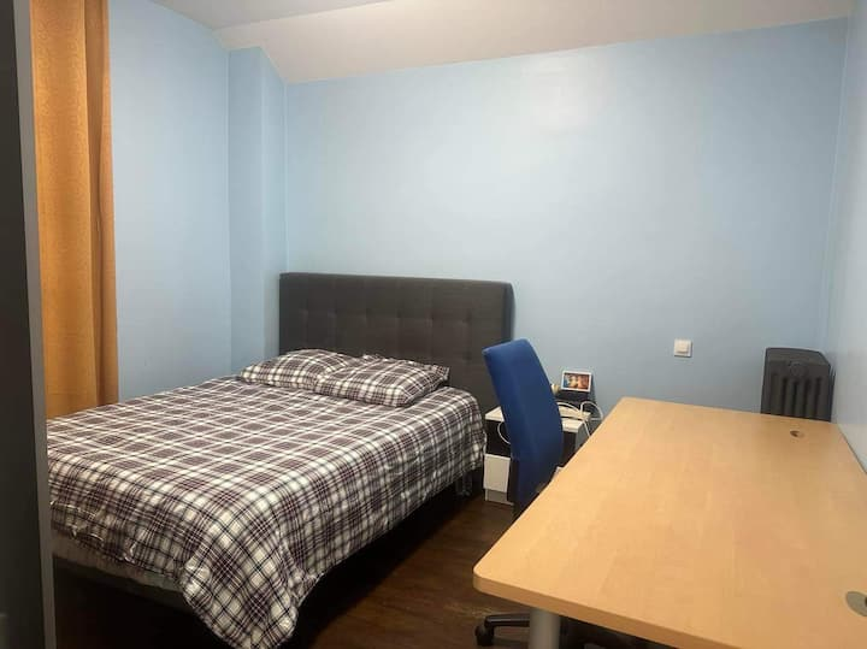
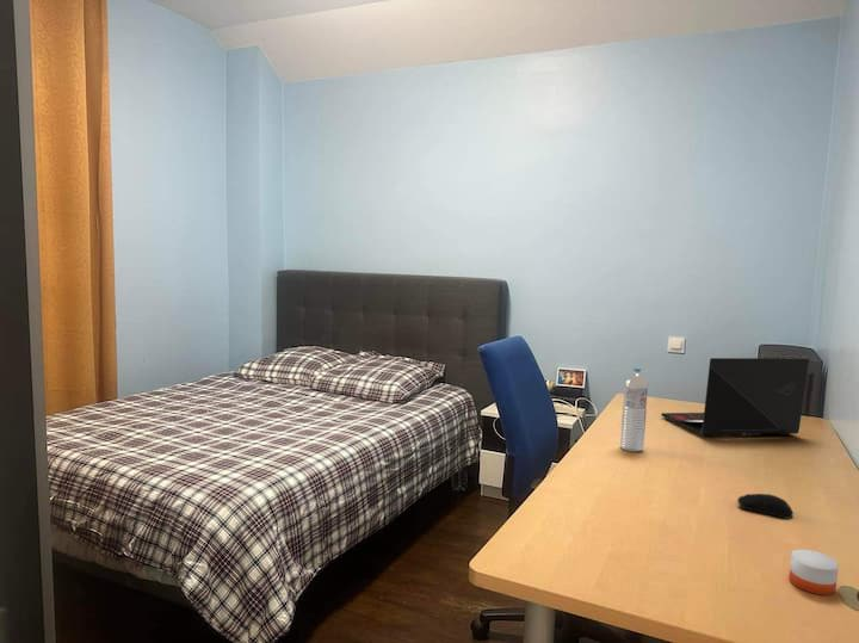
+ laptop (730, 389)
+ water bottle (634, 408)
+ computer mouse (765, 502)
+ candle (814, 557)
